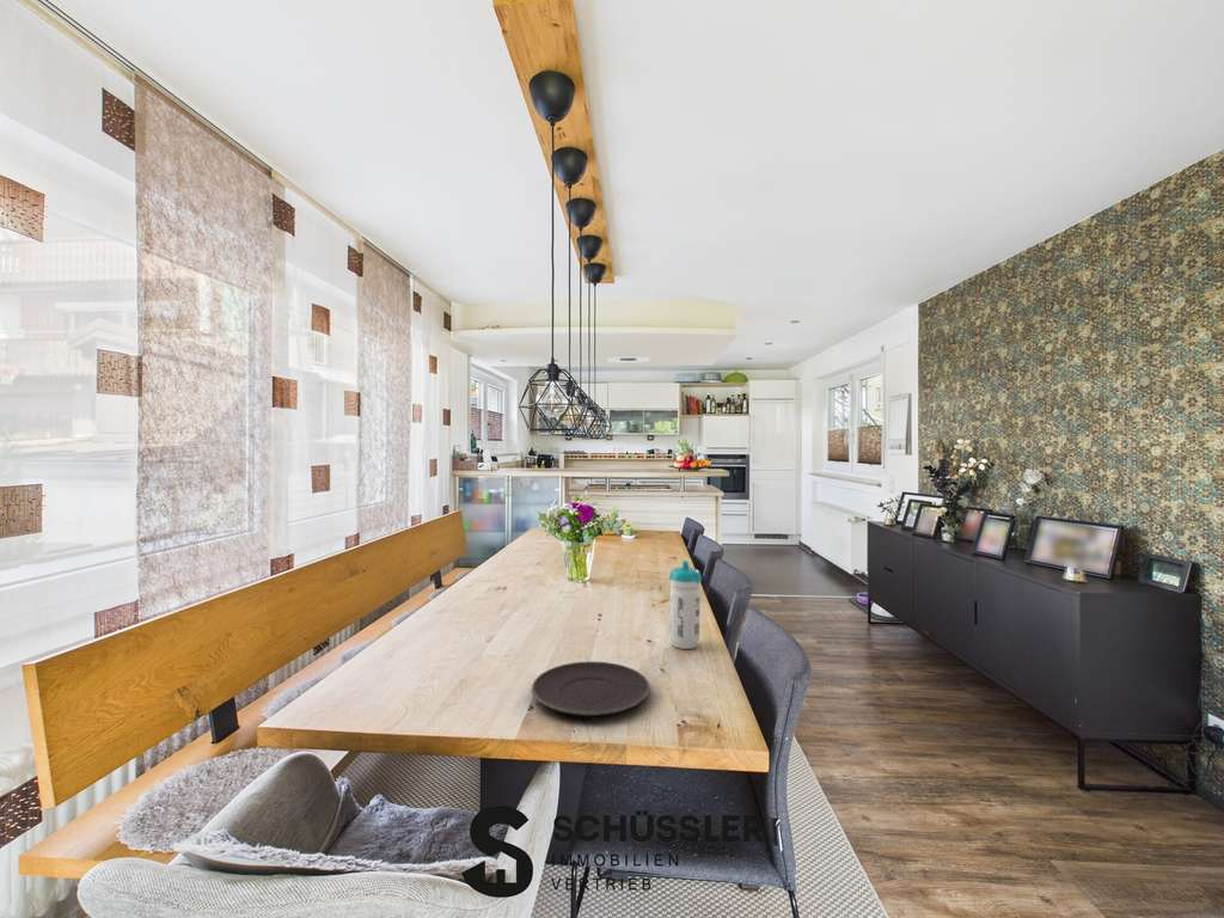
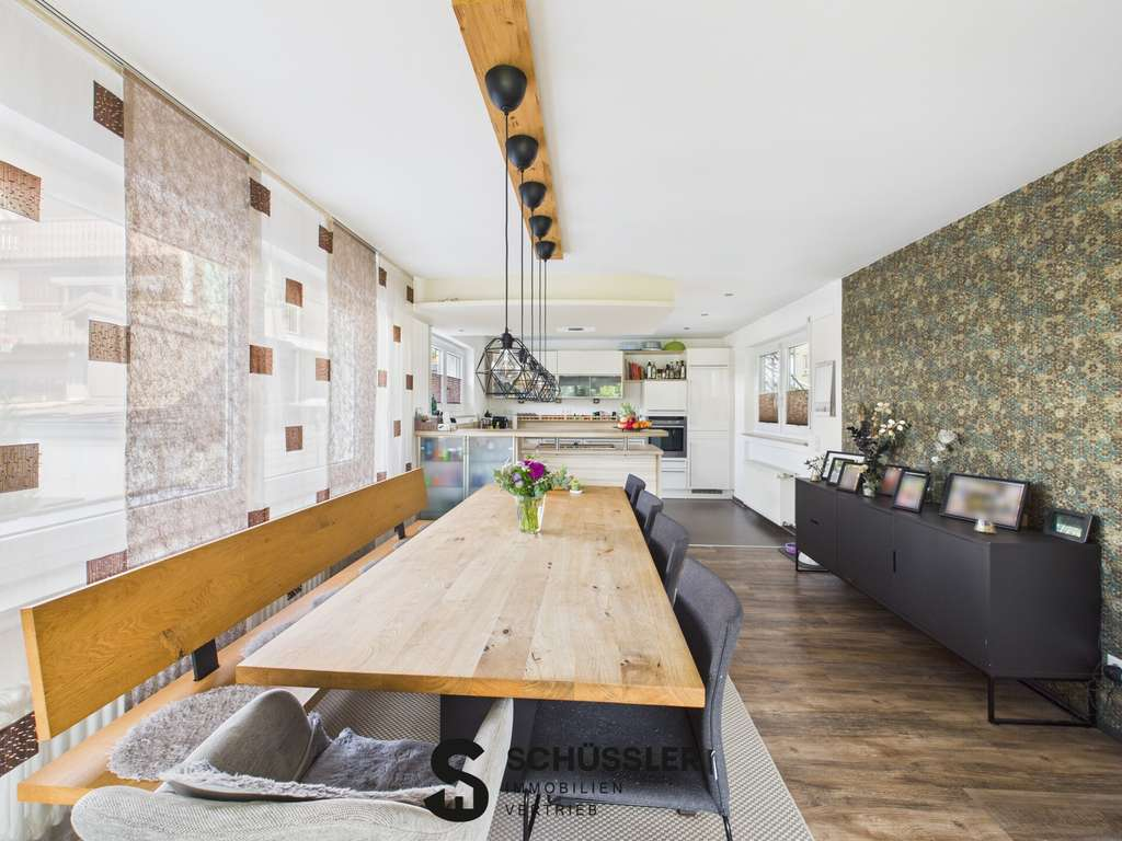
- water bottle (685, 602)
- plate (590, 688)
